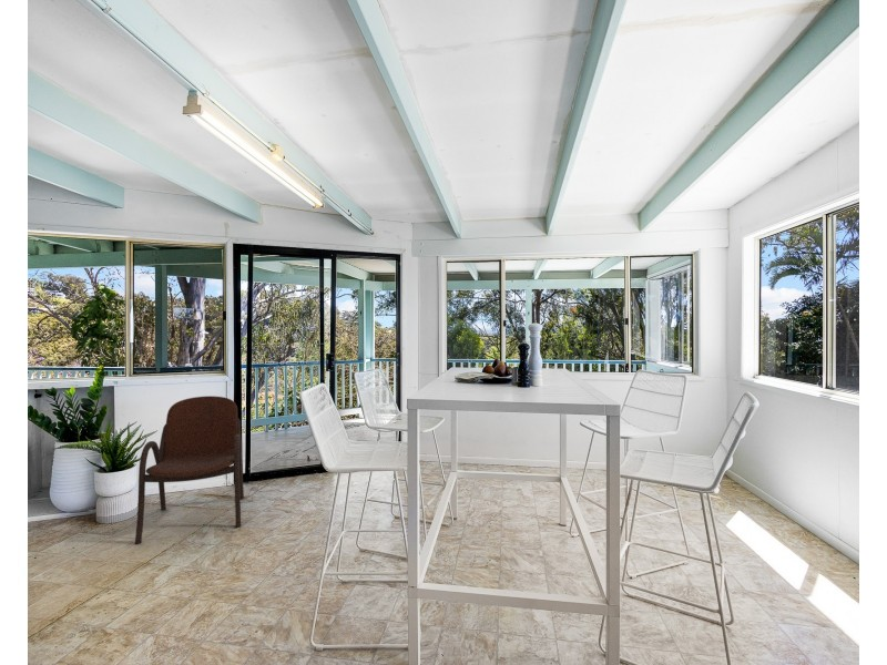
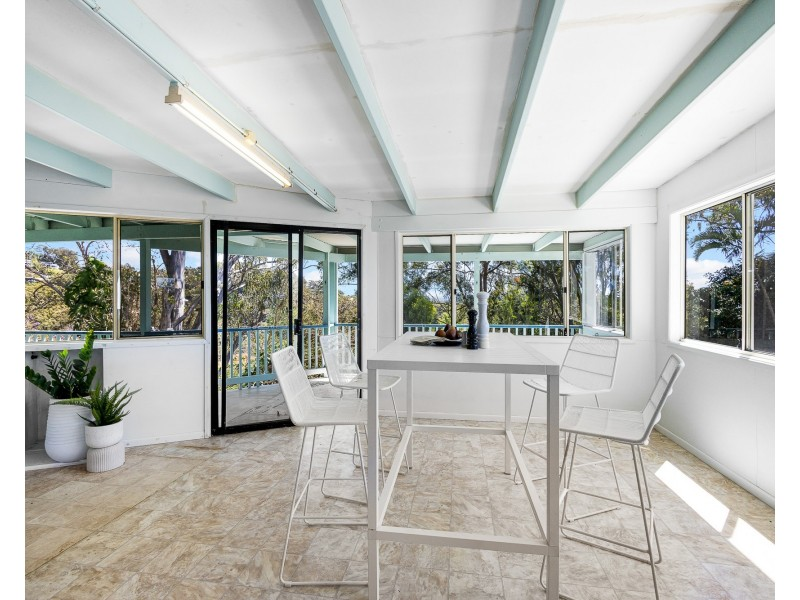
- armchair (197, 459)
